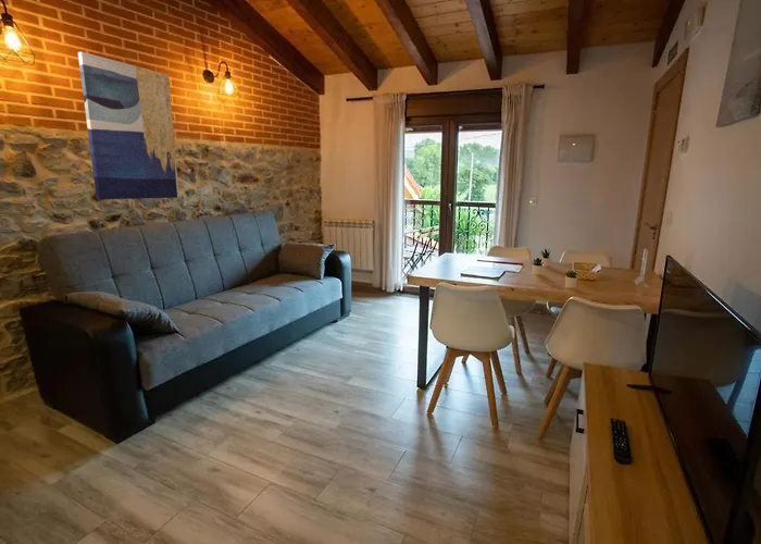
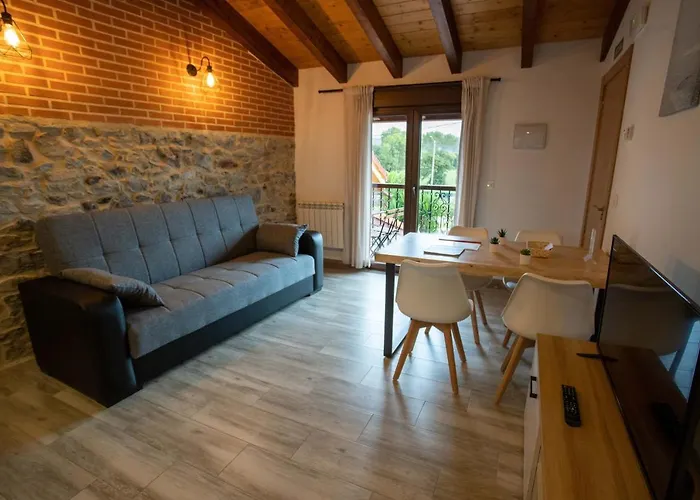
- wall art (134, 133)
